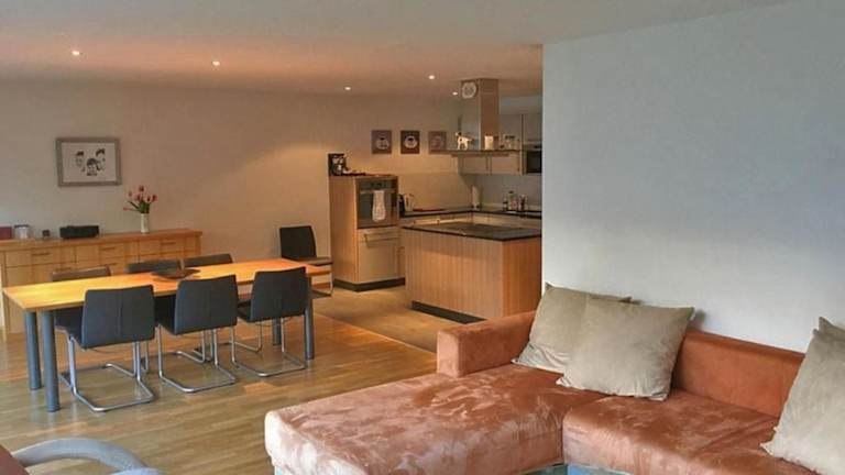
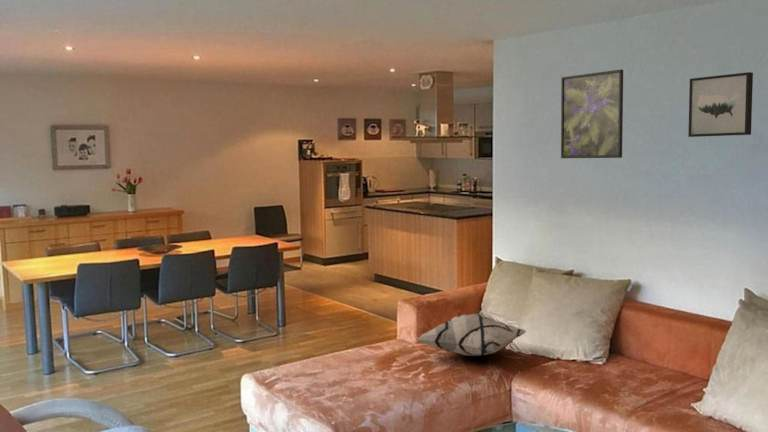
+ wall art (719, 105)
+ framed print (590, 116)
+ decorative pillow (472, 335)
